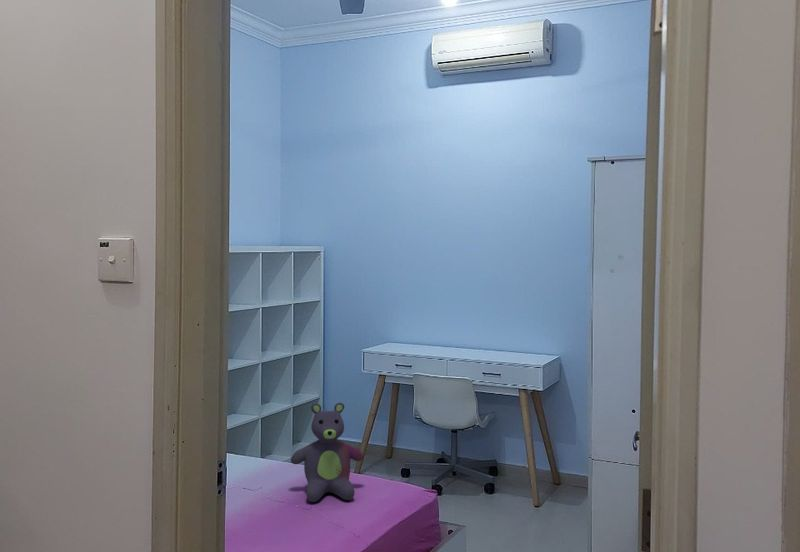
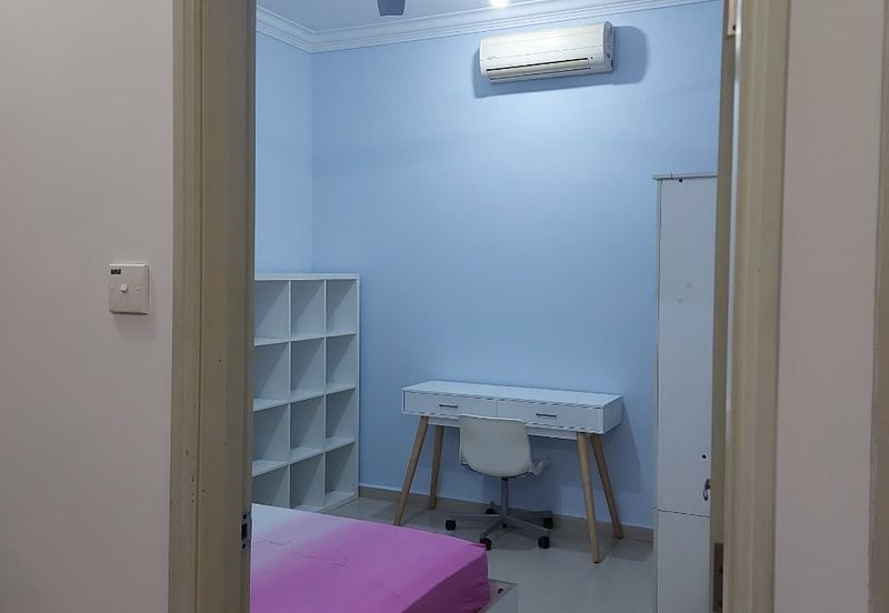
- stuffed bear (328, 449)
